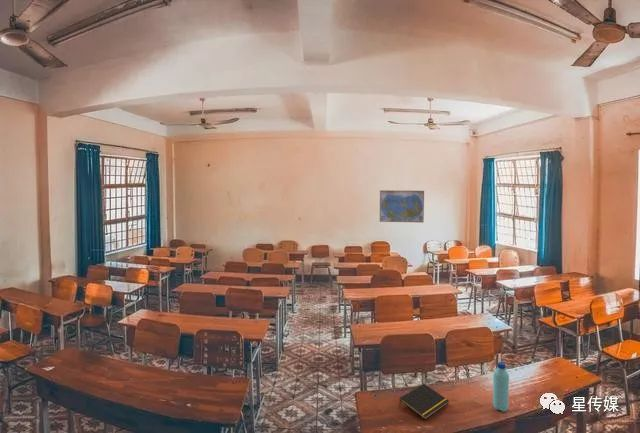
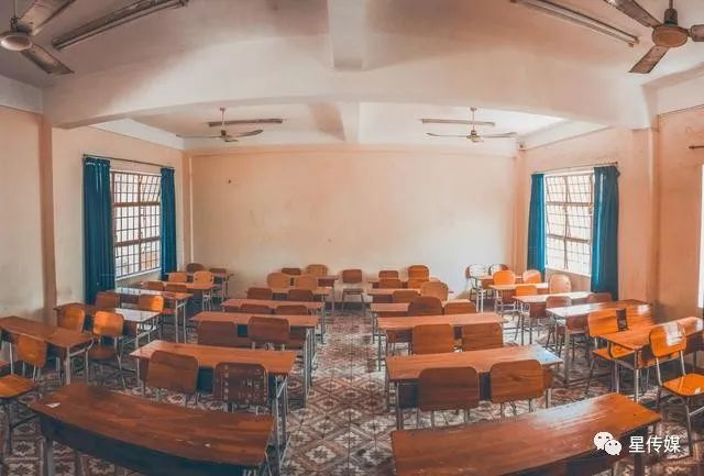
- notepad (424, 400)
- water bottle (500, 385)
- world map (401, 206)
